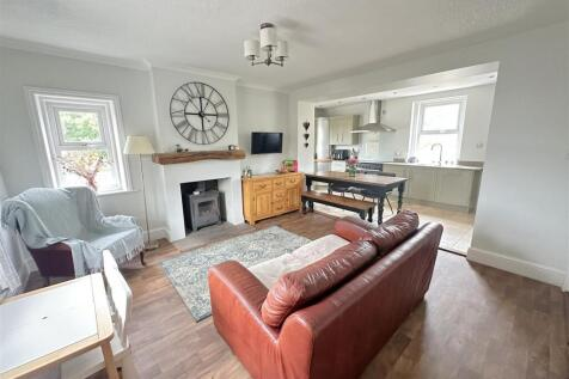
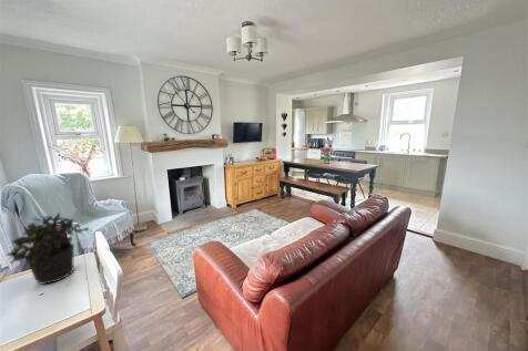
+ potted plant (53, 245)
